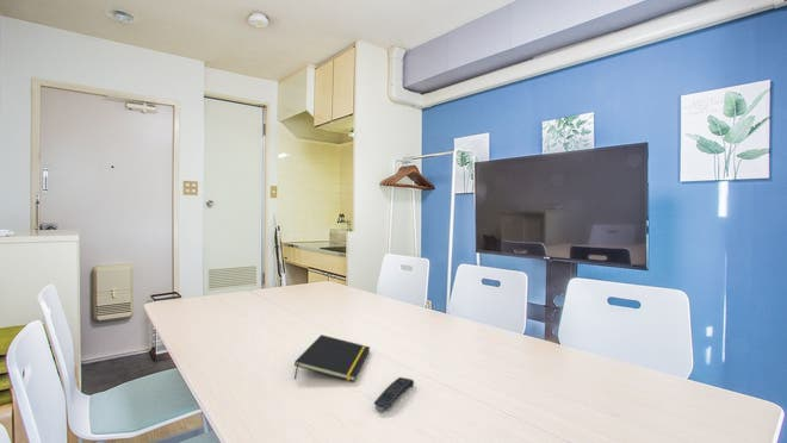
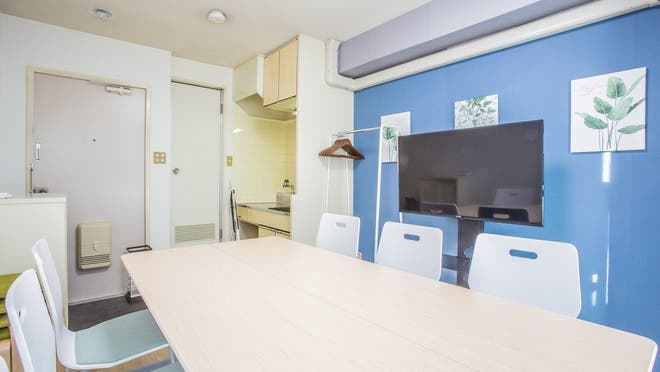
- notepad (335, 355)
- remote control (394, 392)
